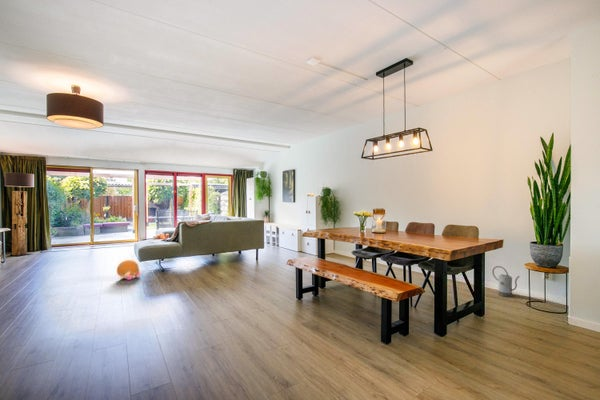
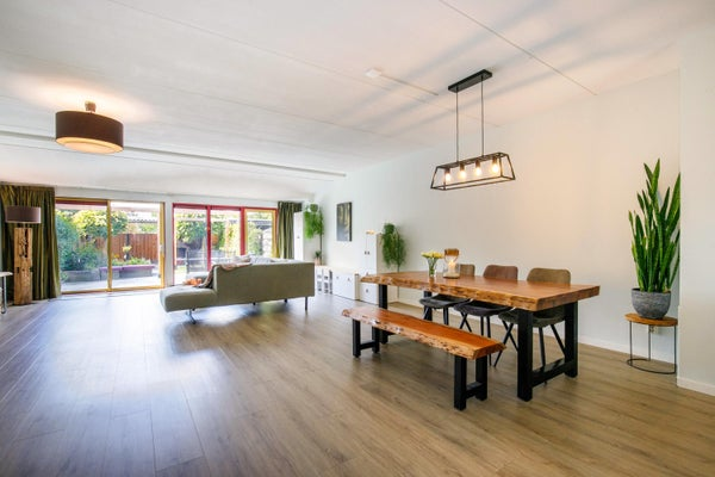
- plush toy (128, 269)
- watering can (505, 281)
